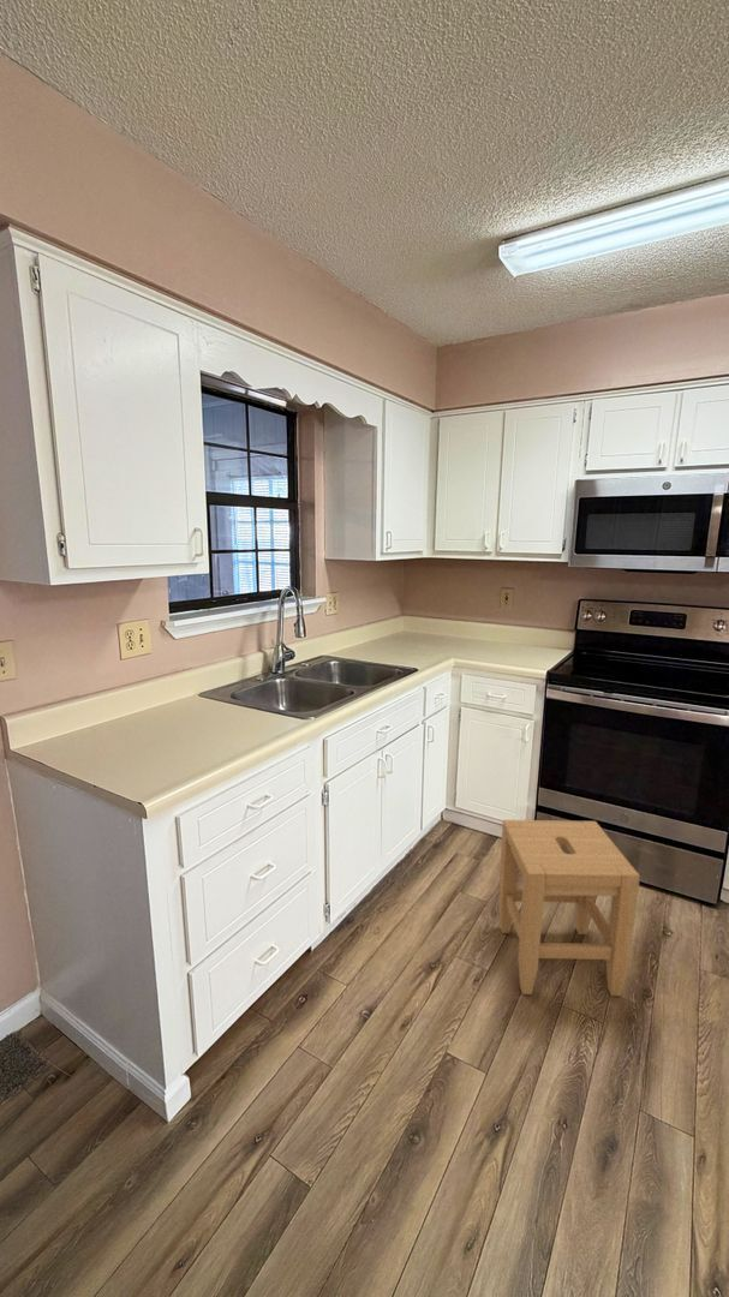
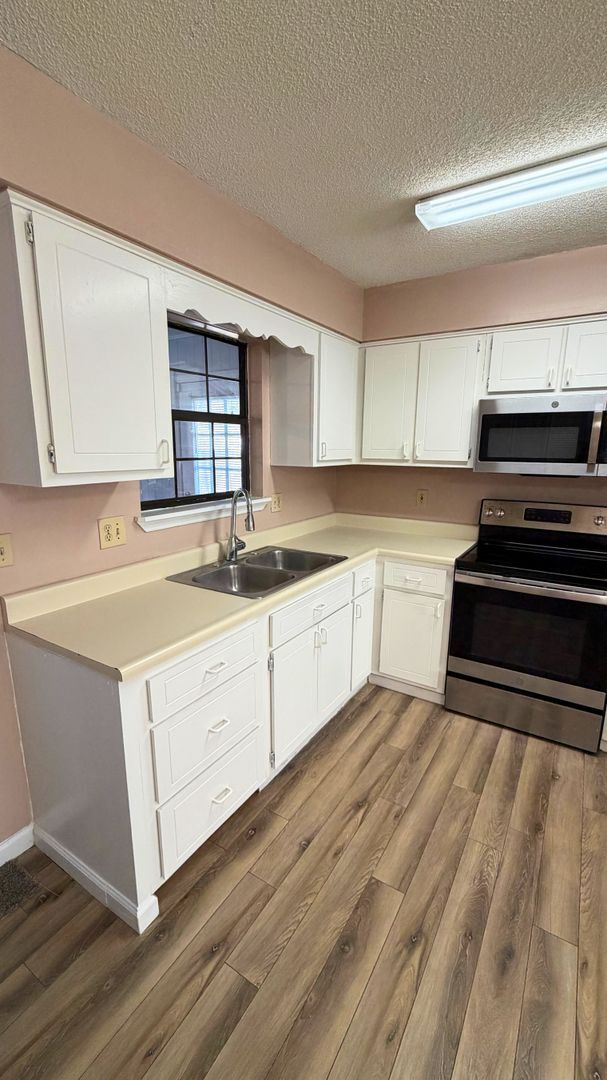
- stool (560, 901)
